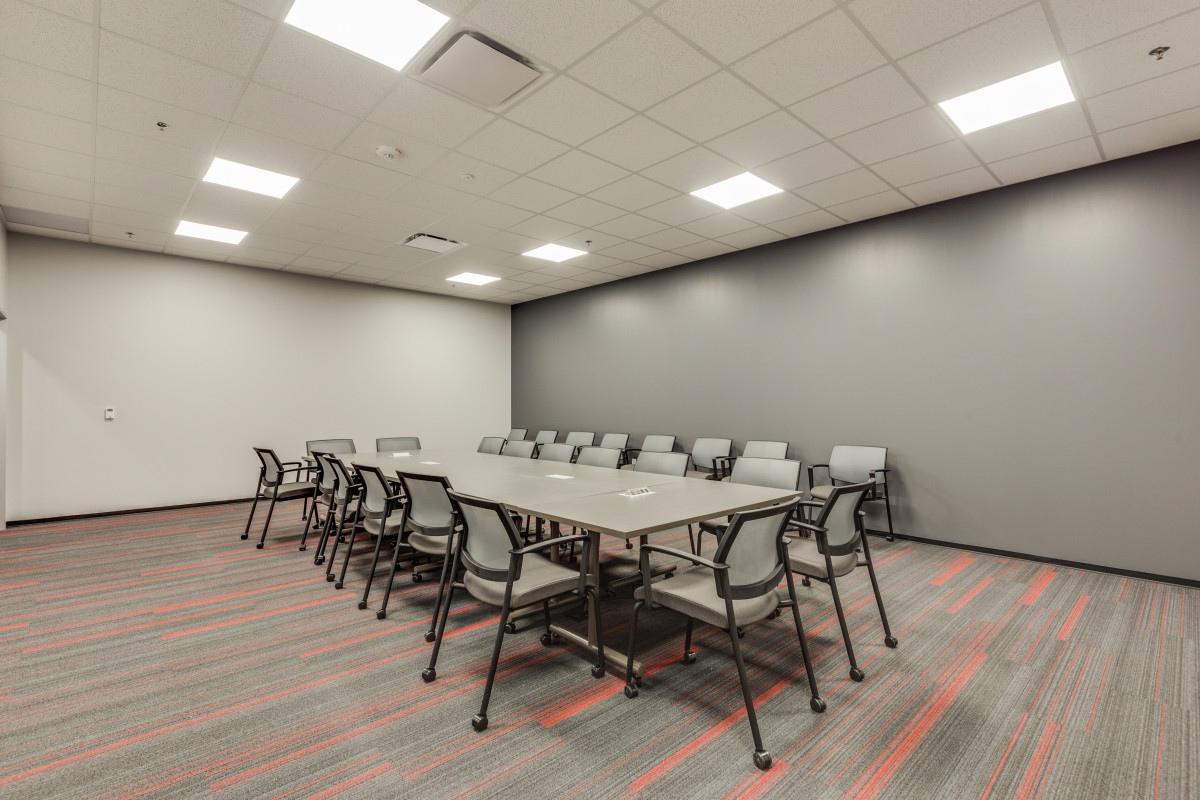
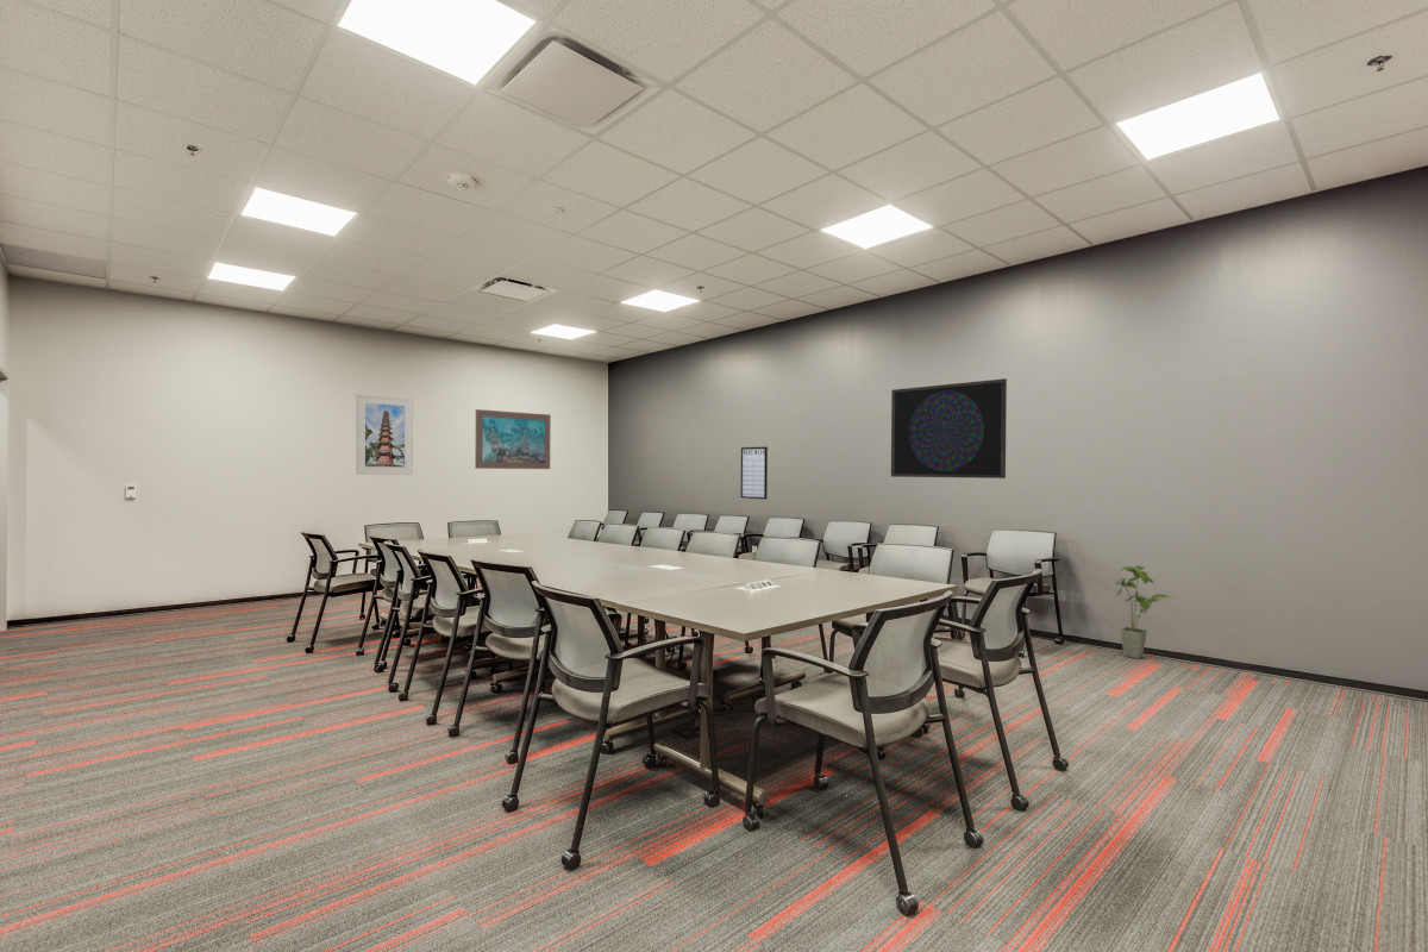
+ wall art (514, 440)
+ television (944, 431)
+ house plant (1140, 612)
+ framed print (384, 436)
+ writing board (753, 472)
